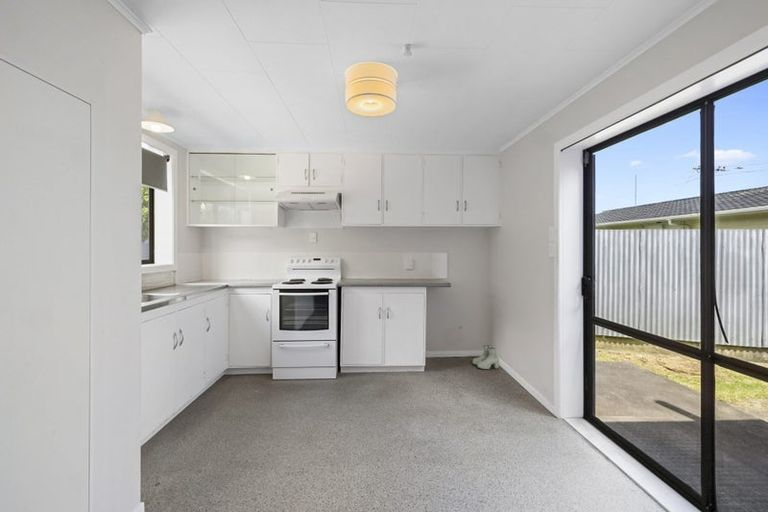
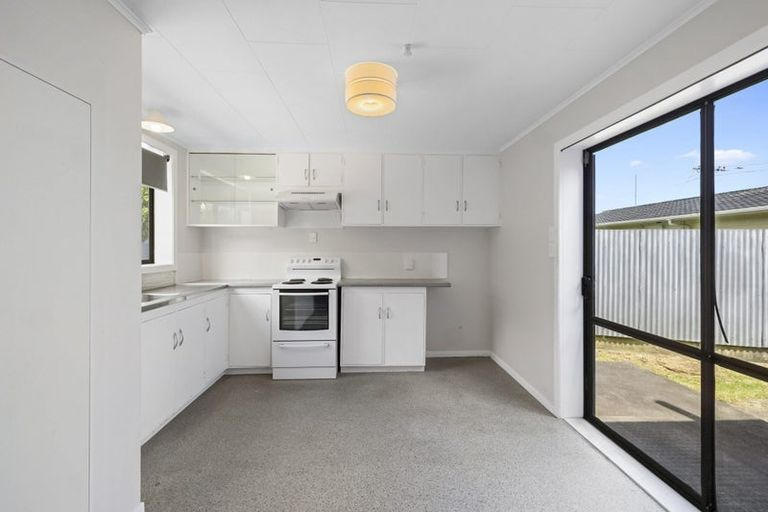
- boots (485, 356)
